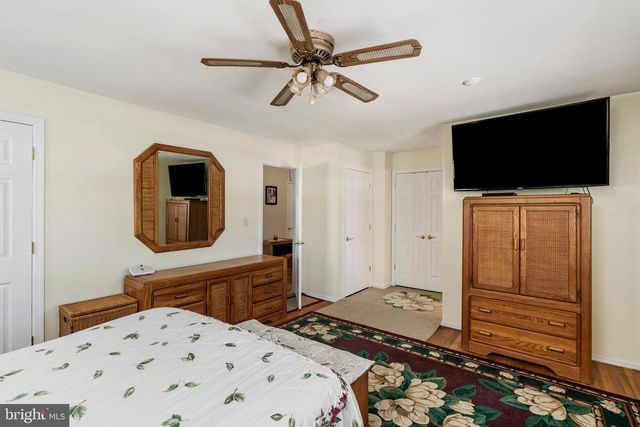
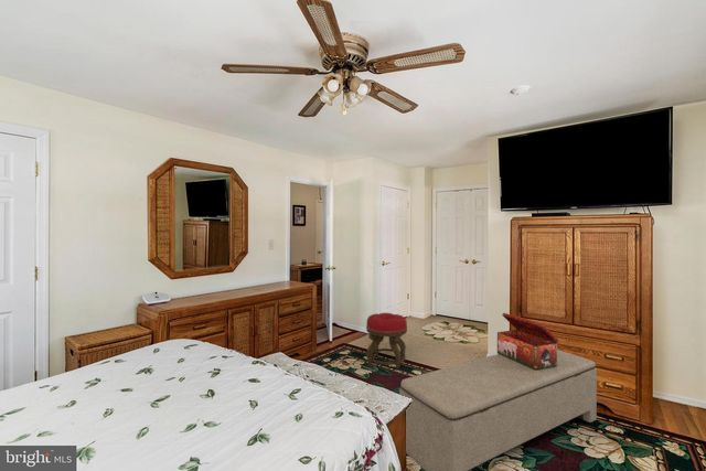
+ decorative box (526, 338)
+ stool (386, 335)
+ bench (504, 399)
